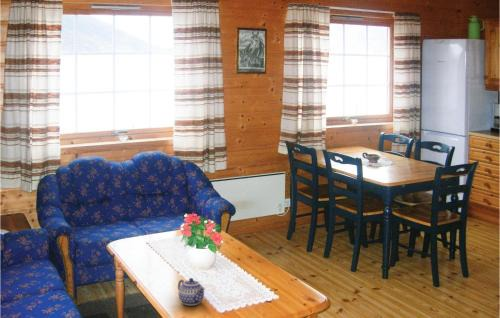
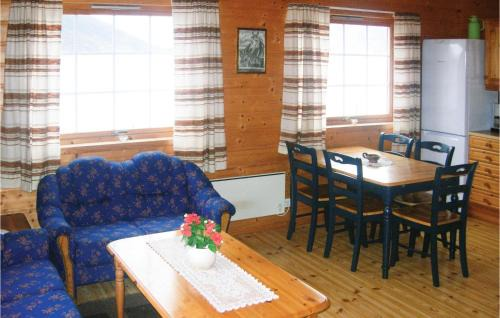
- teapot (191, 290)
